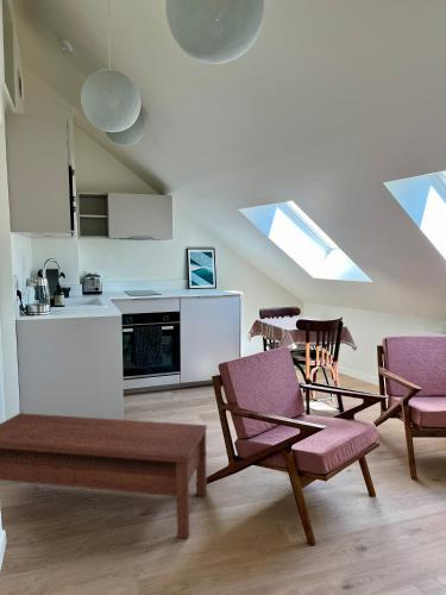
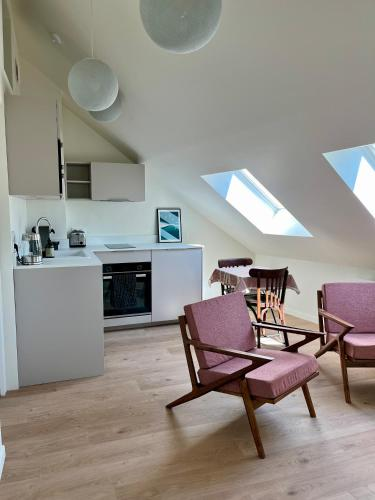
- coffee table (93, 468)
